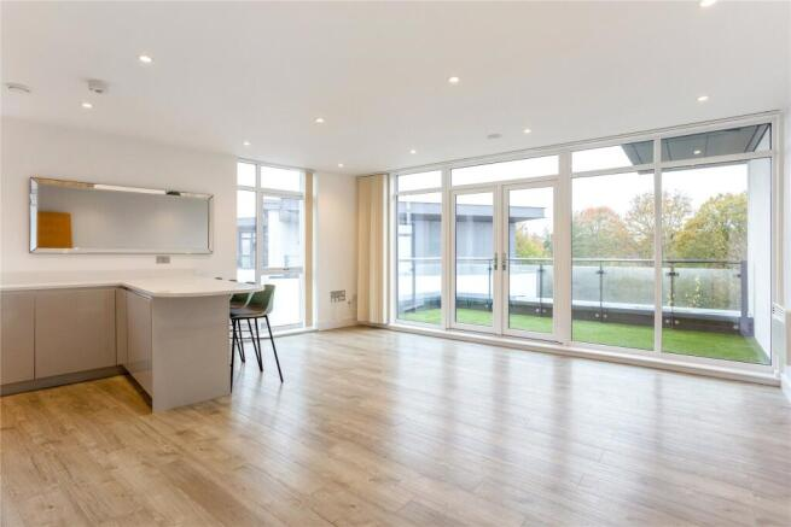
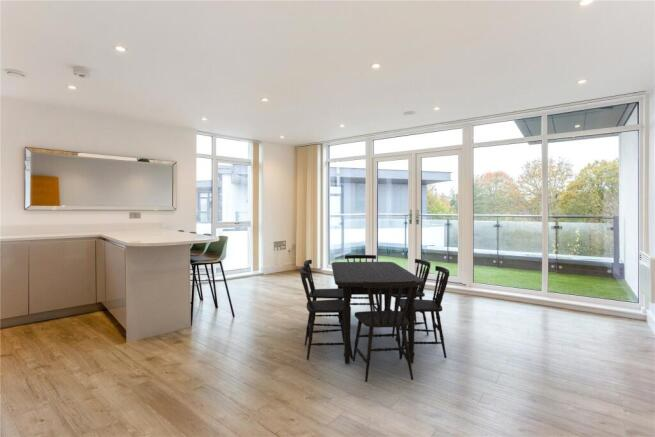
+ dining table (369, 302)
